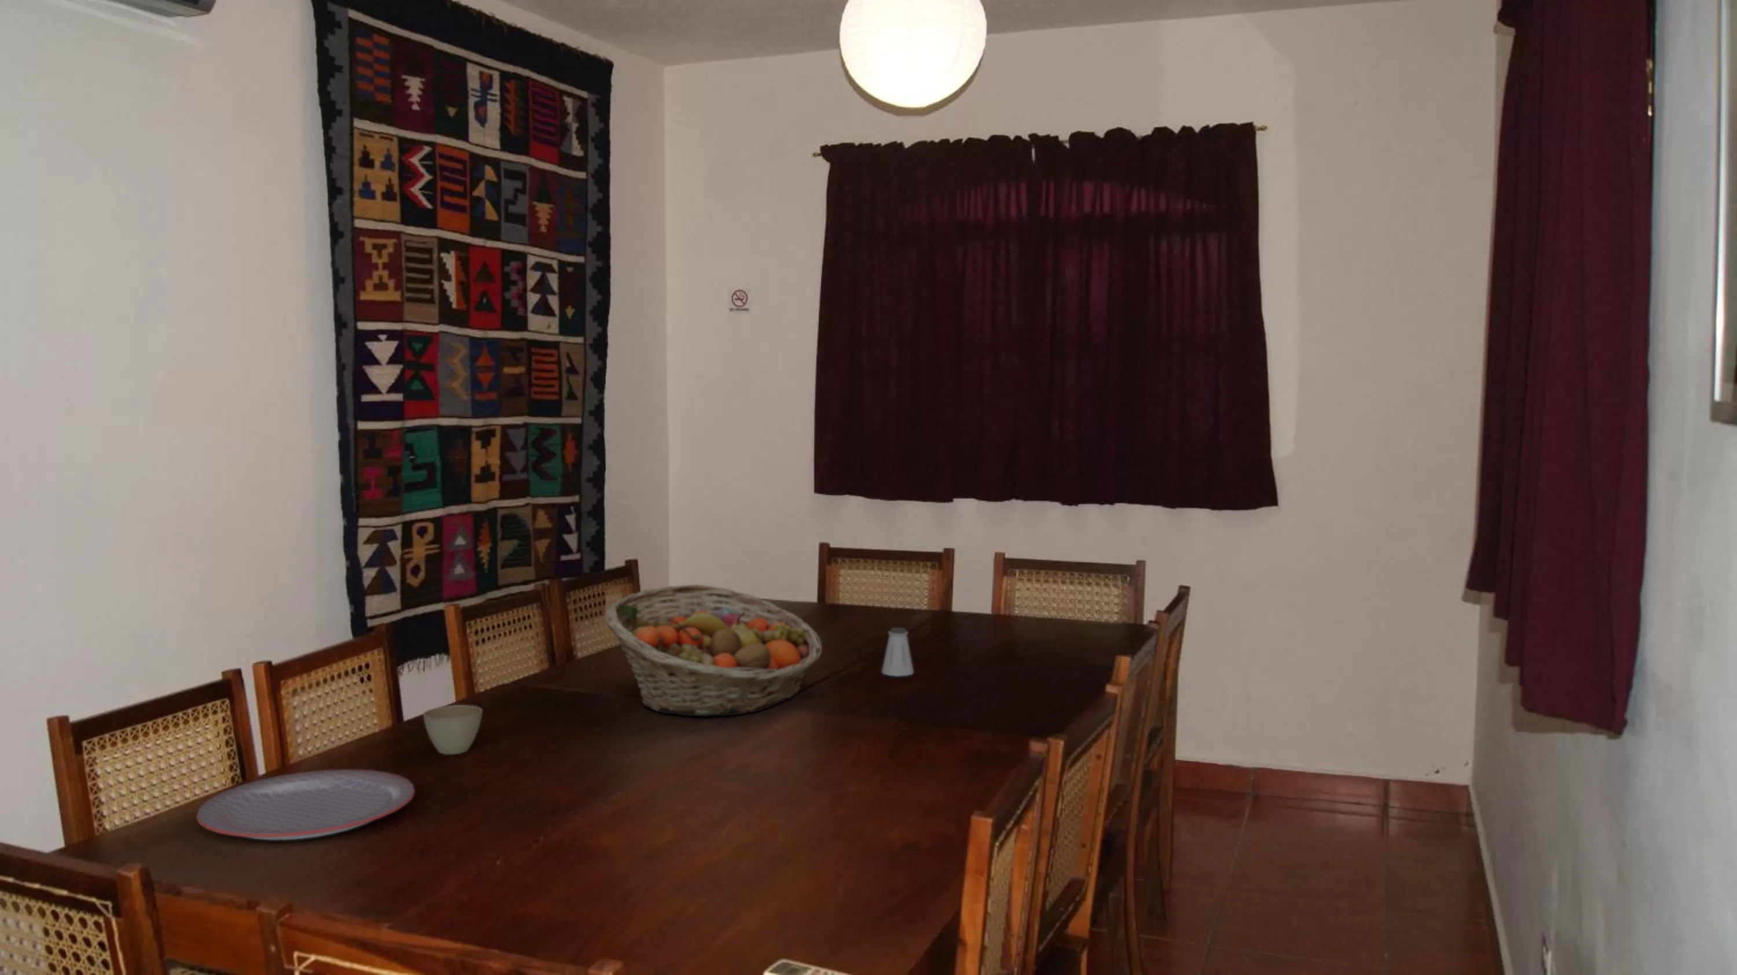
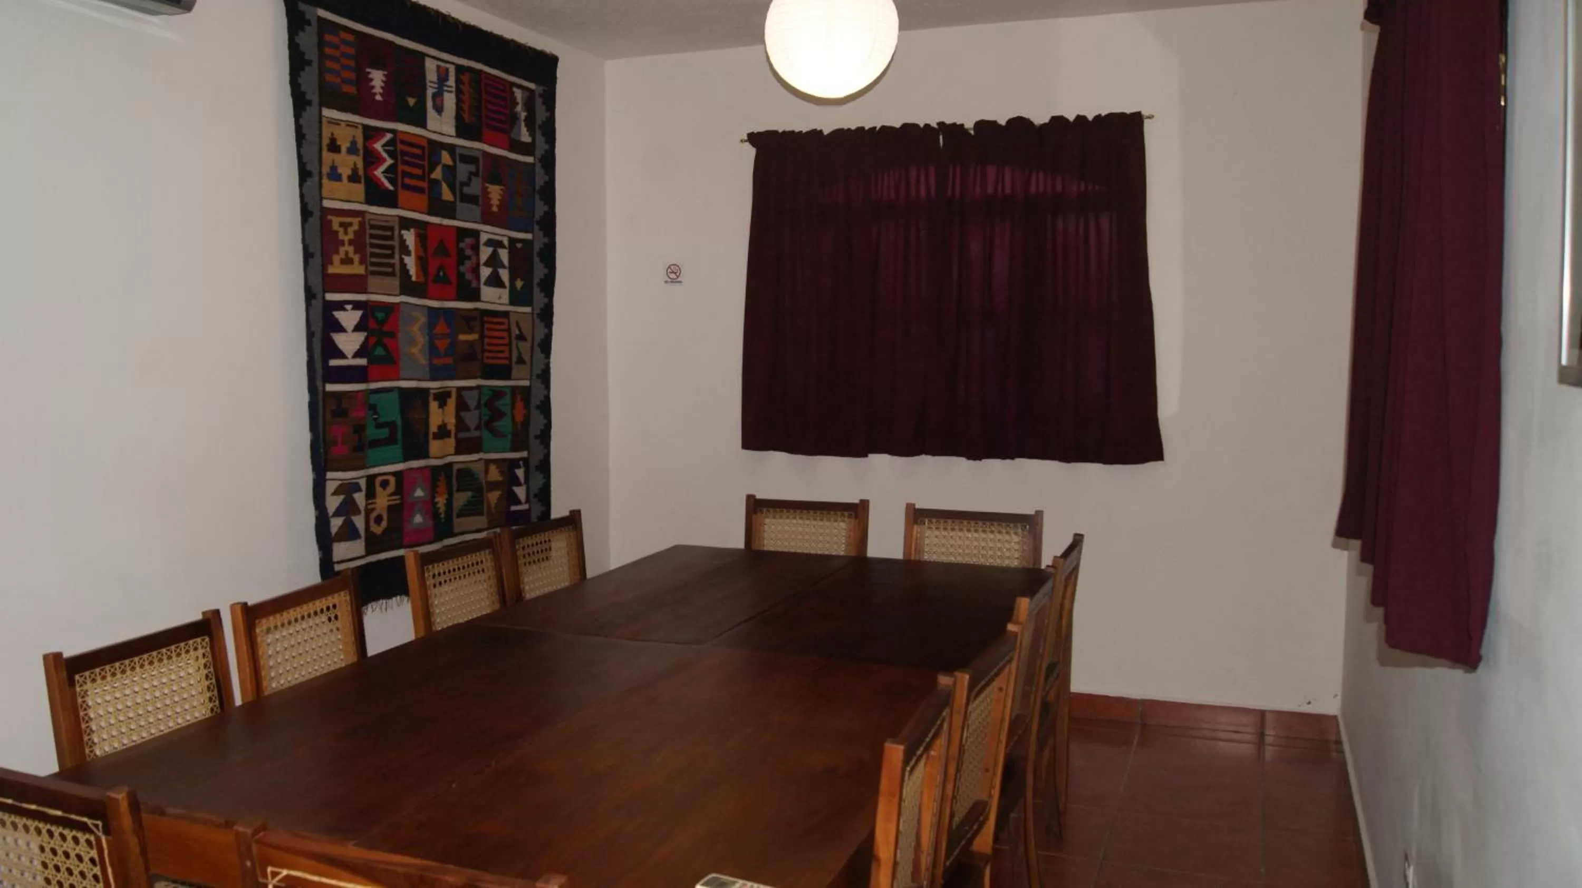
- plate (309, 807)
- saltshaker (897, 651)
- fruit basket (716, 646)
- flower pot (453, 731)
